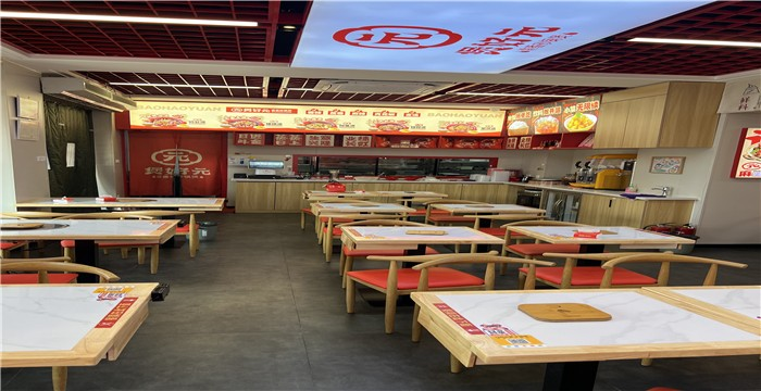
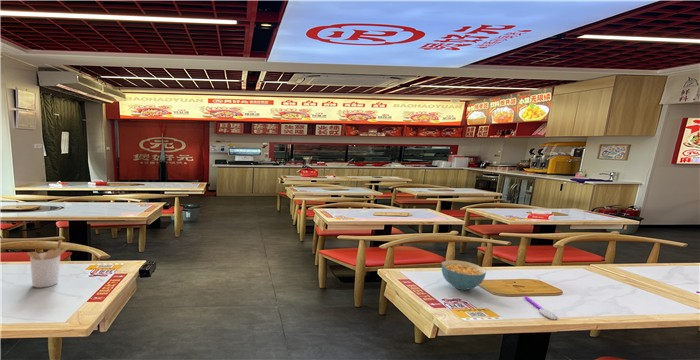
+ spoon (538, 306)
+ utensil holder (49, 264)
+ cereal bowl (461, 277)
